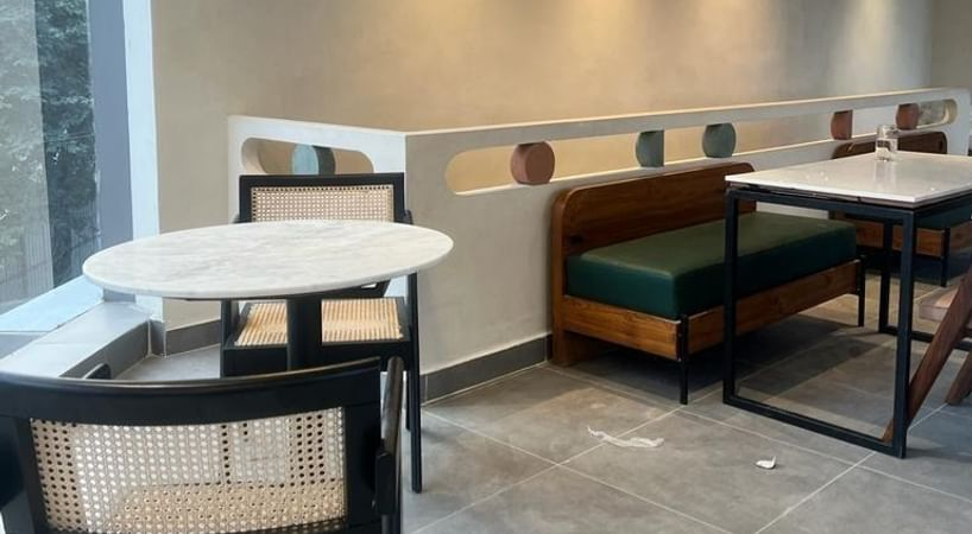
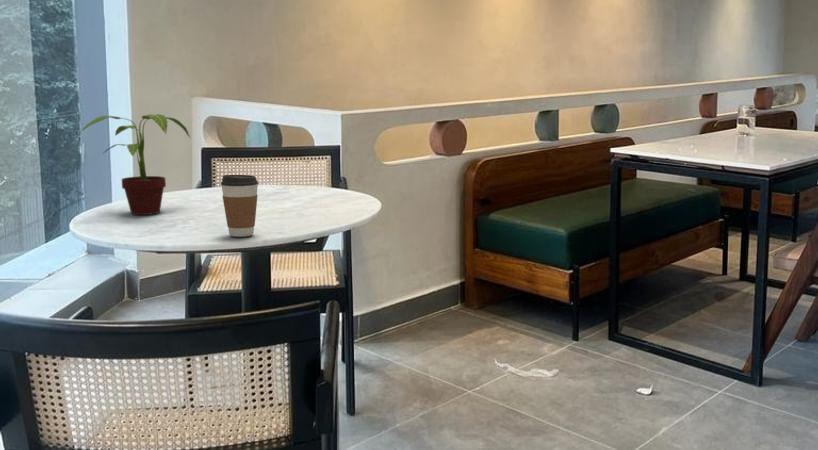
+ potted plant (139, 164)
+ coffee cup (240, 205)
